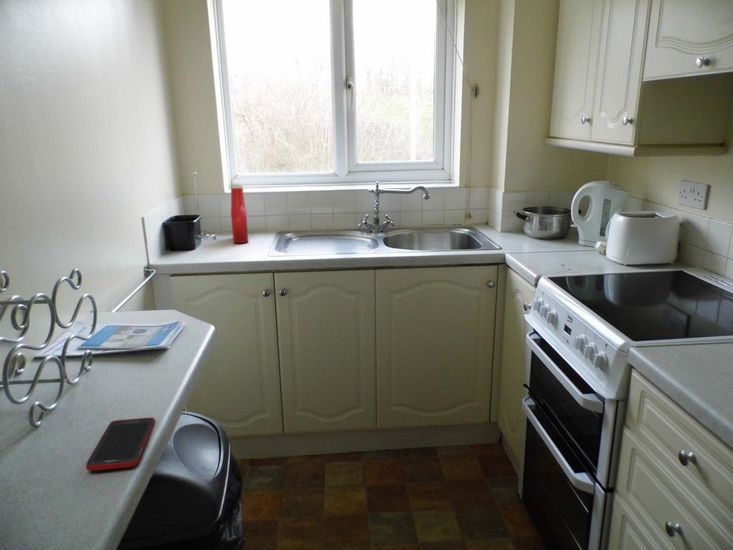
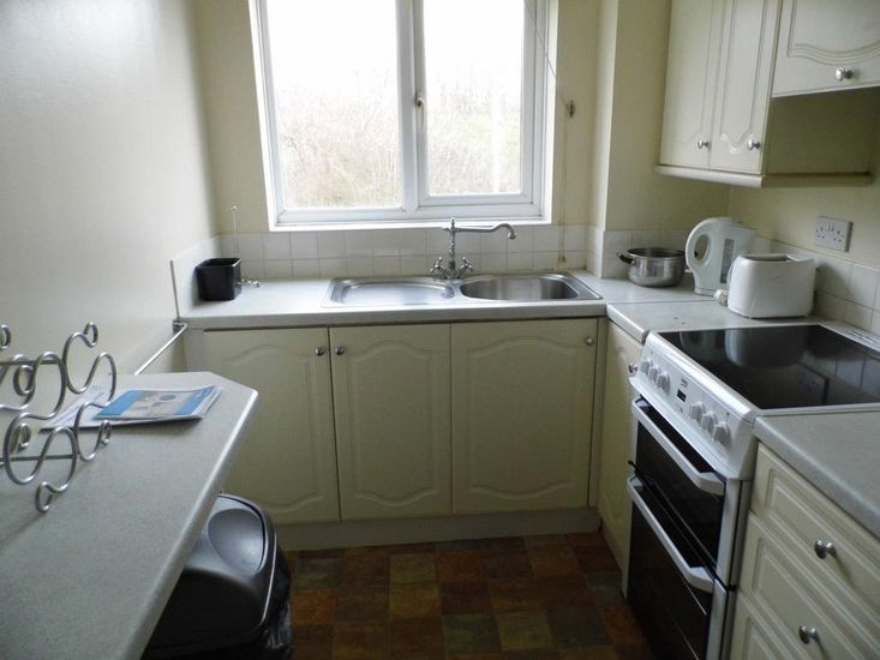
- cell phone (122, 442)
- soap bottle (238, 212)
